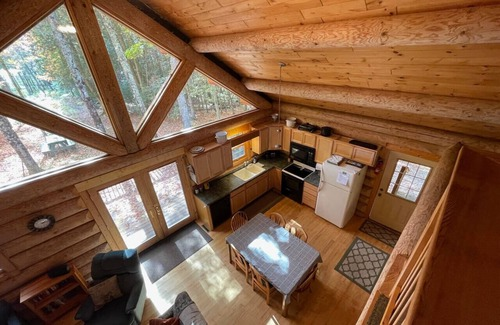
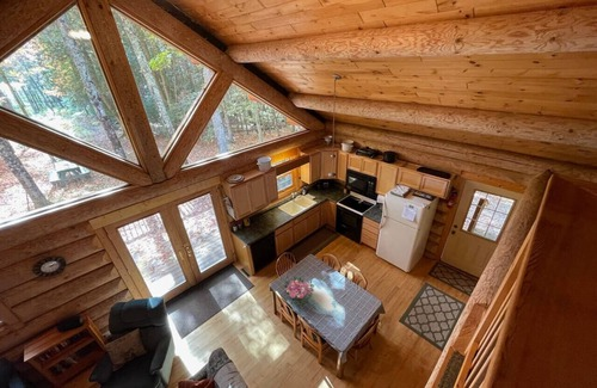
+ flower arrangement (298, 292)
